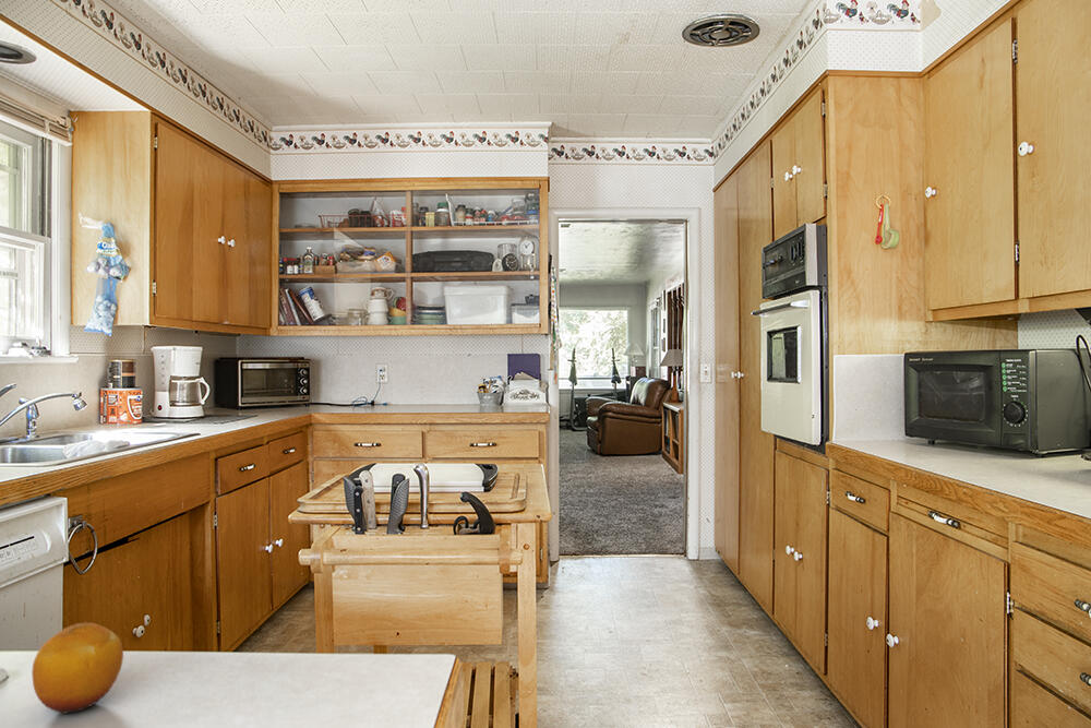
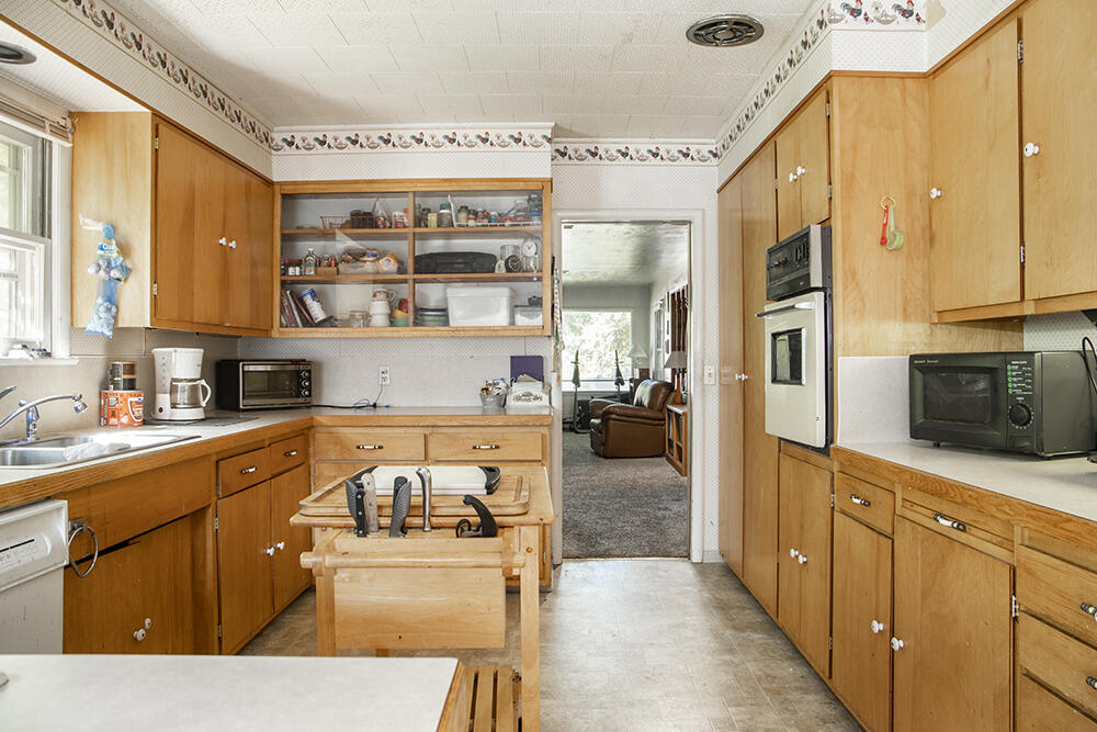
- fruit (77, 665)
